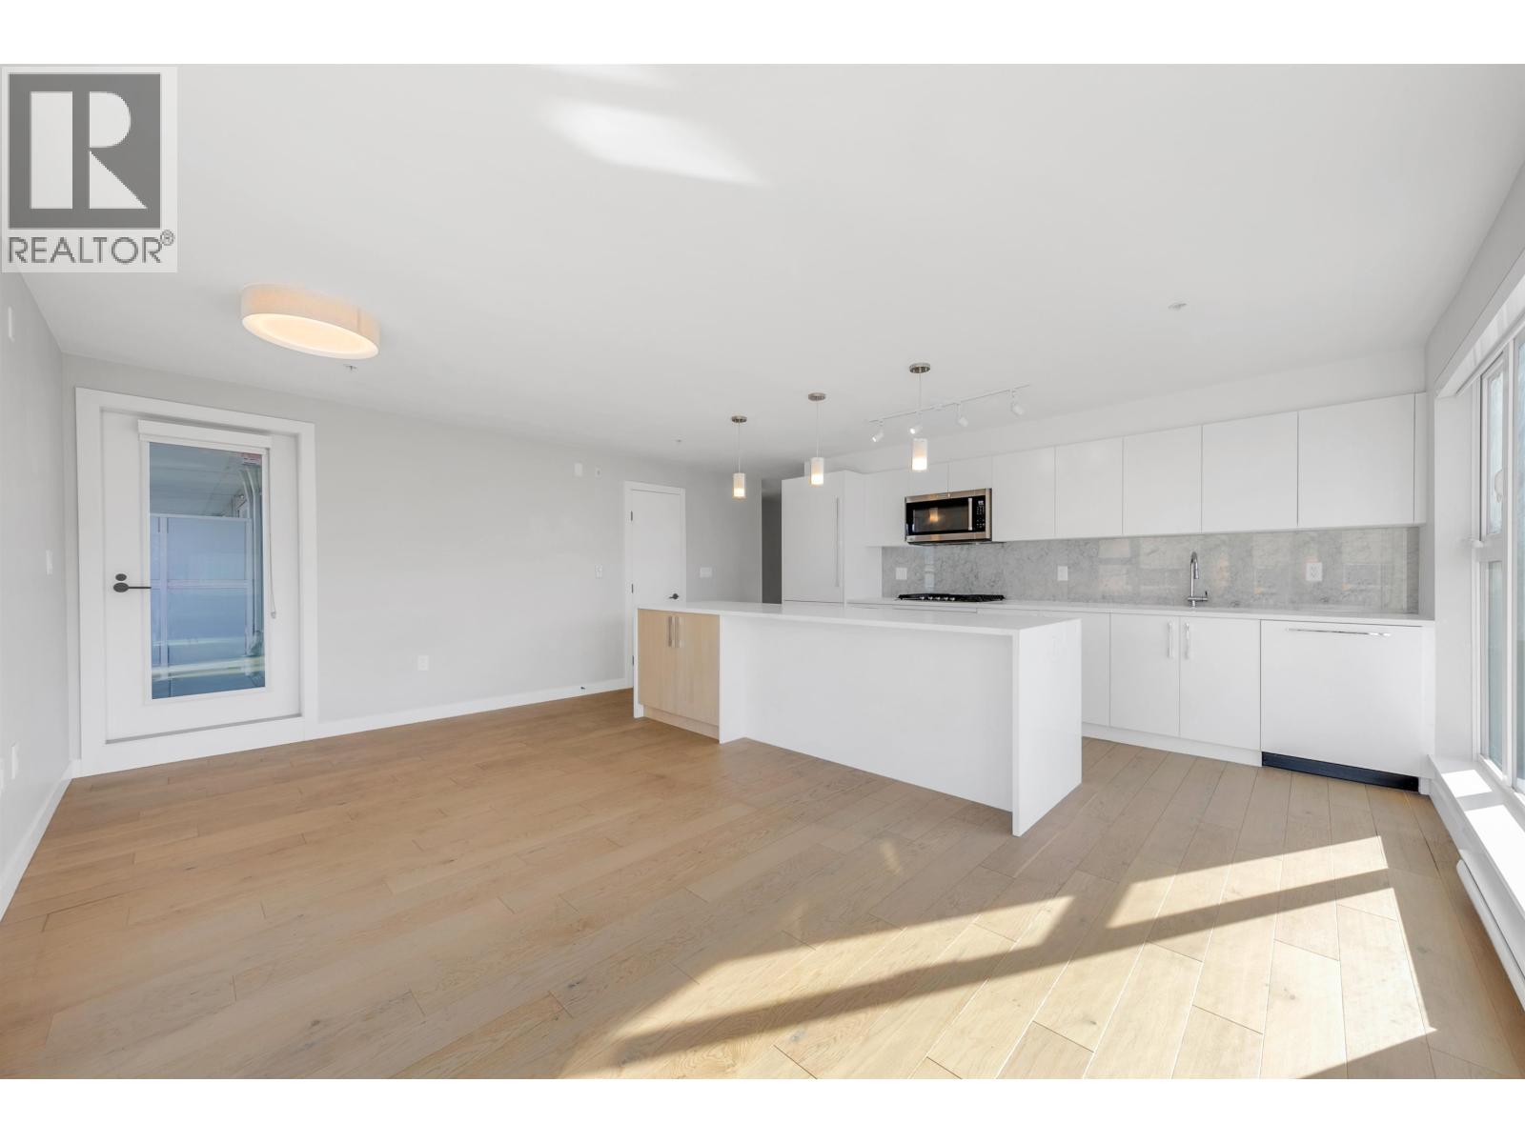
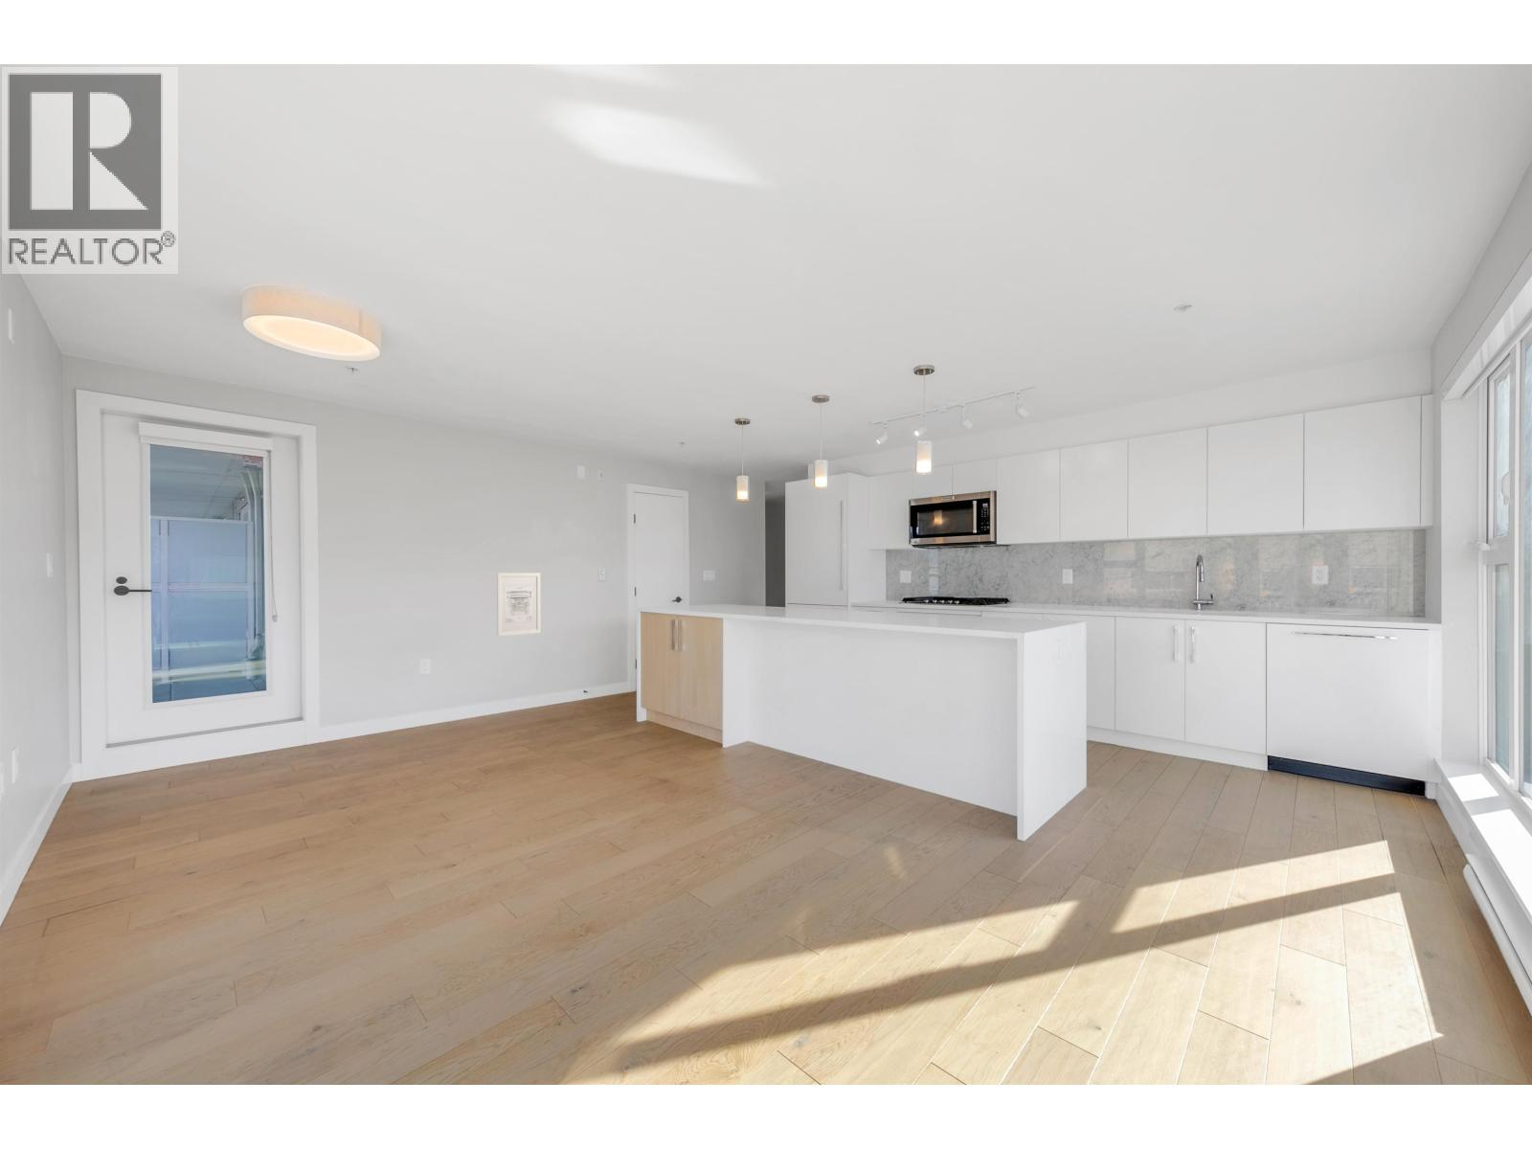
+ wall art (519, 603)
